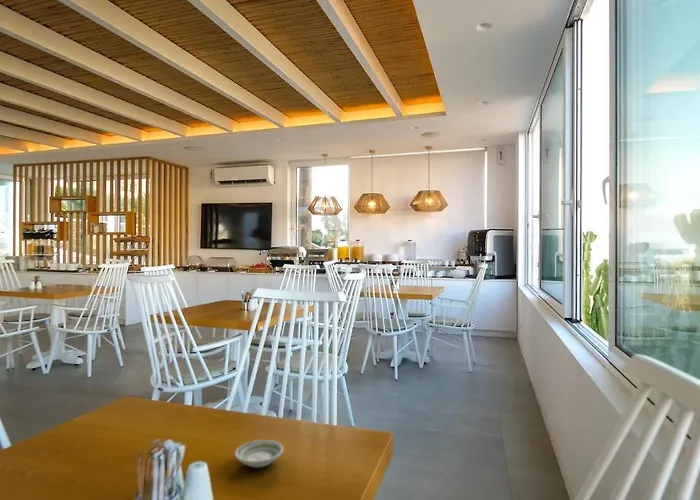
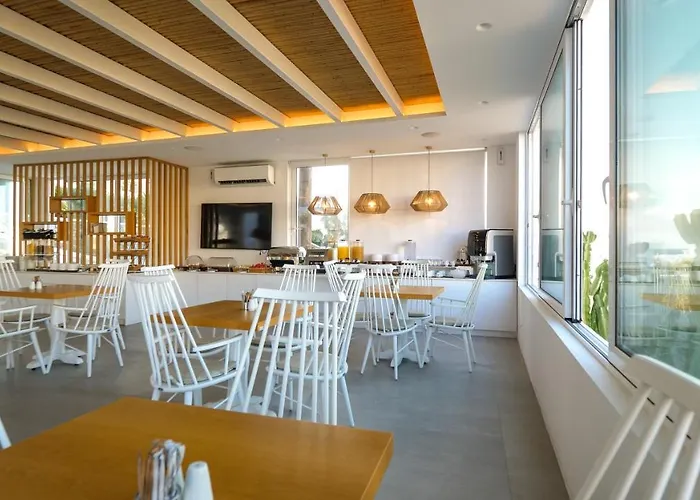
- saucer (259, 455)
